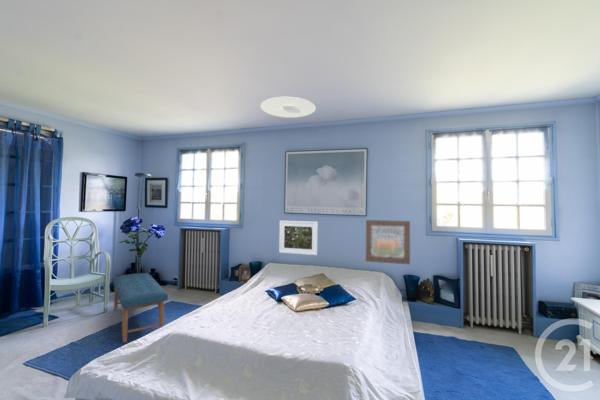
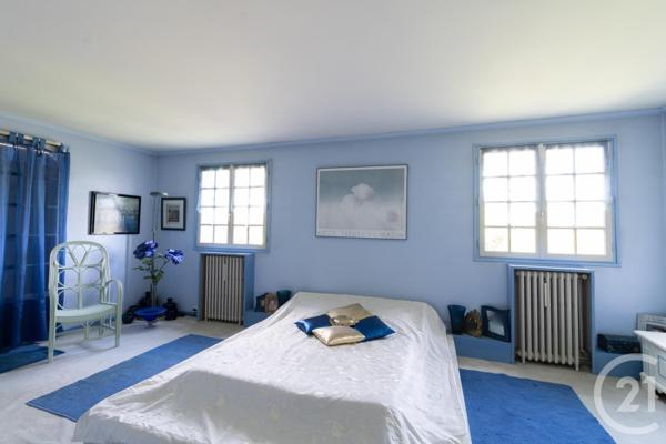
- bench (137, 300)
- ceiling light (288, 105)
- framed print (298, 237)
- wall art (387, 241)
